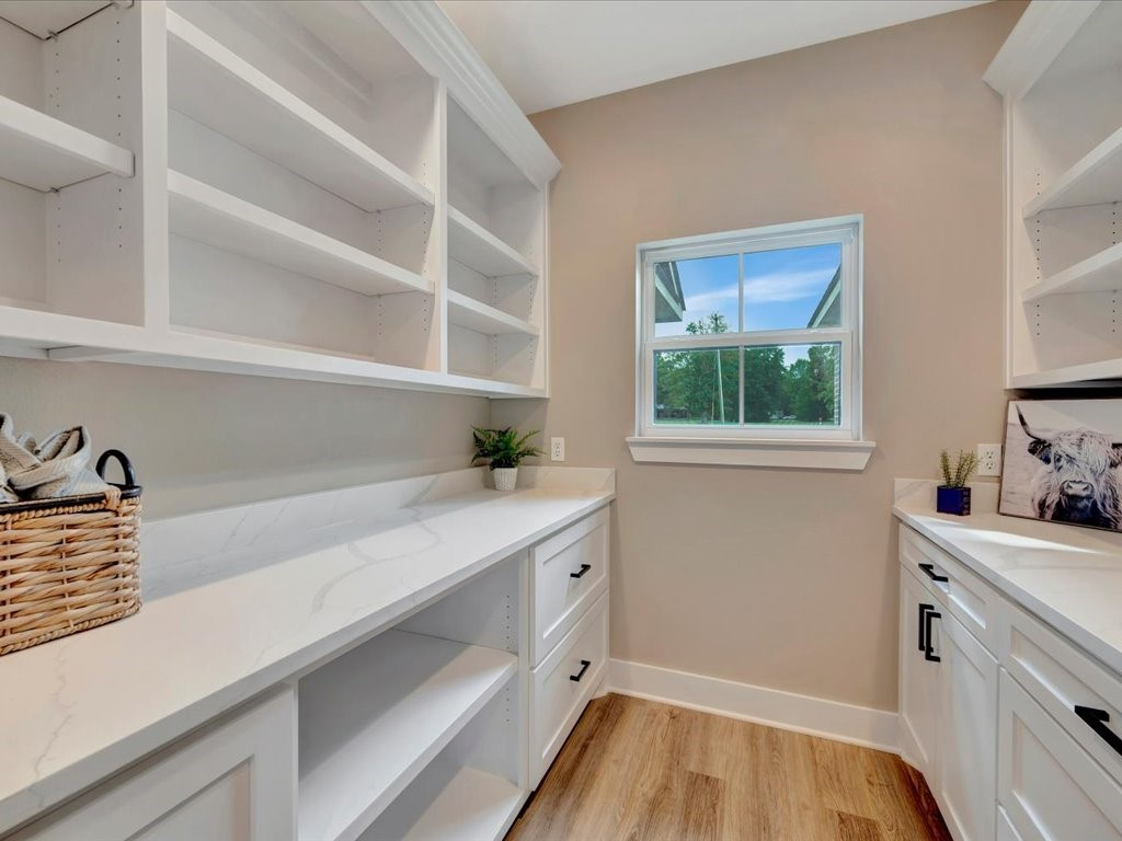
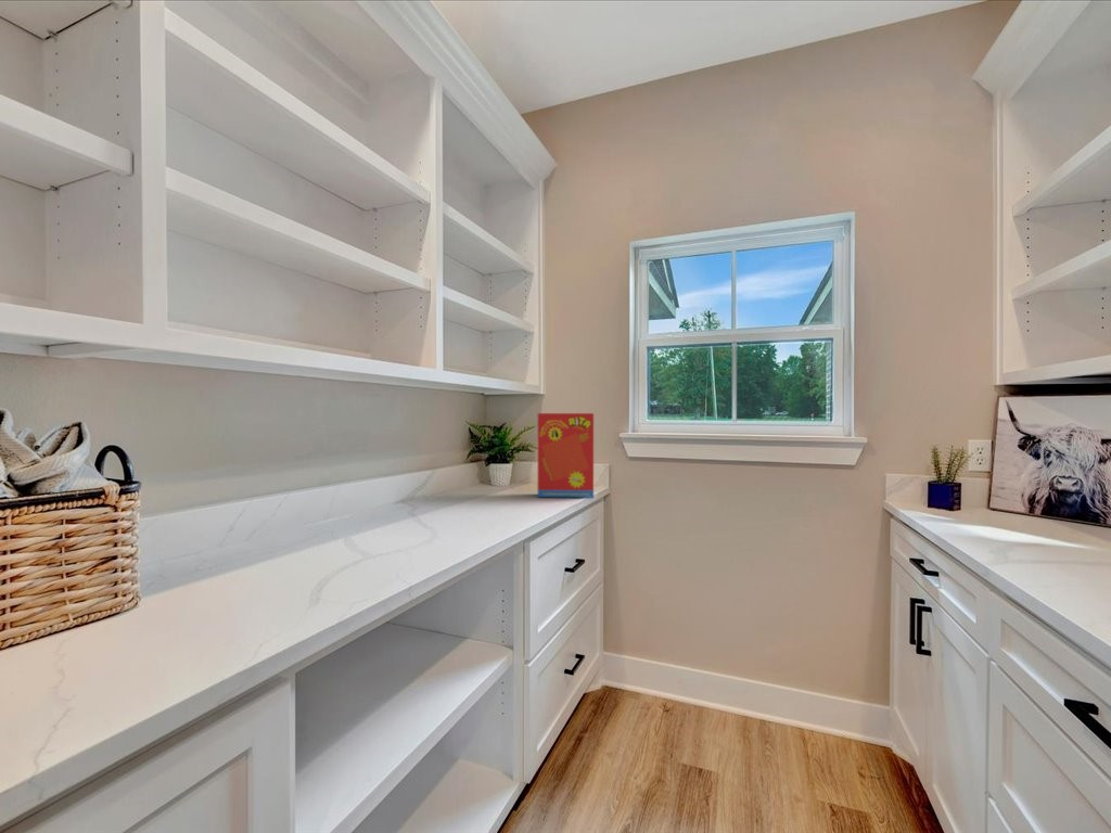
+ cereal box (565, 453)
